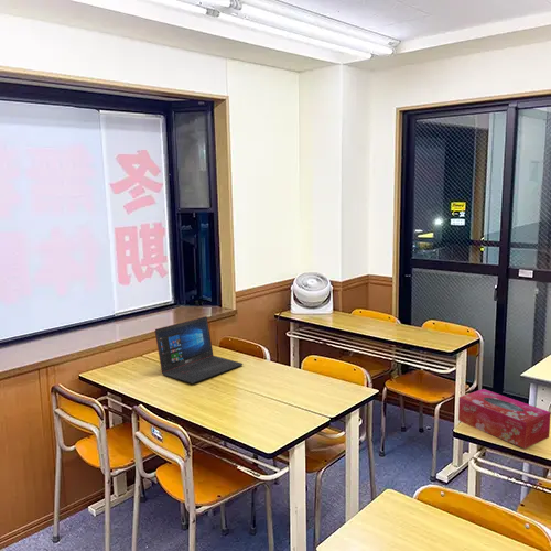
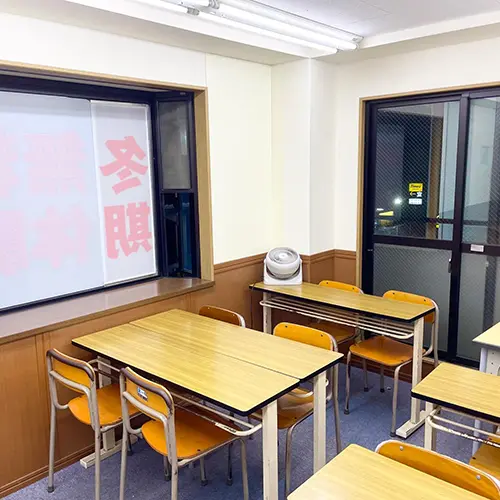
- tissue box (503, 417)
- laptop (199, 347)
